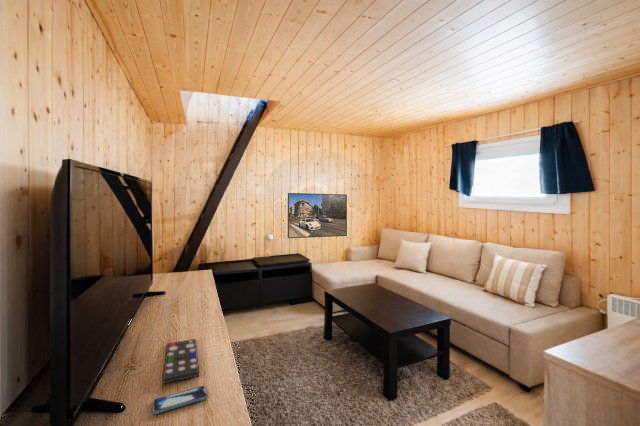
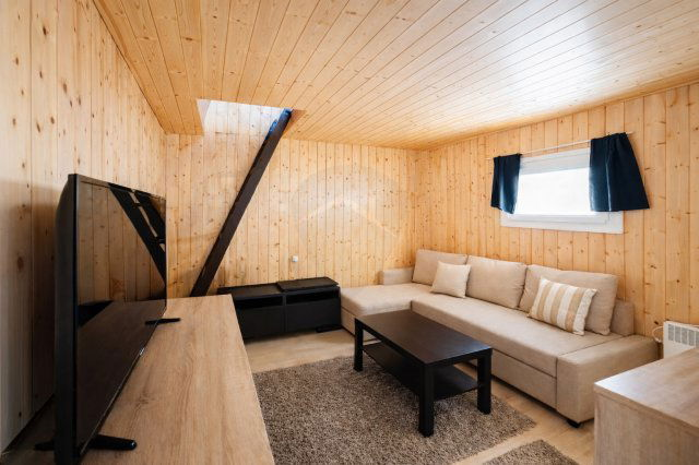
- remote control (181, 357)
- smartphone (180, 398)
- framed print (318, 215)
